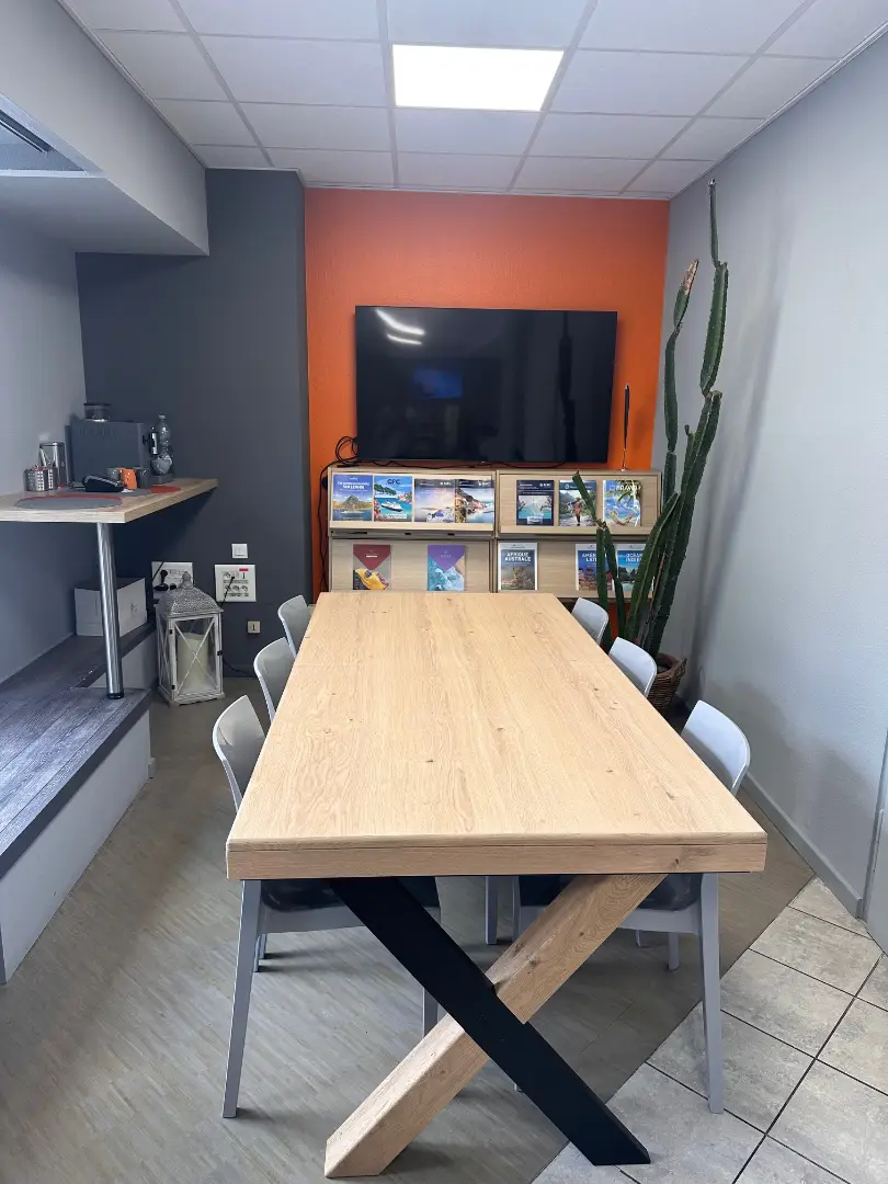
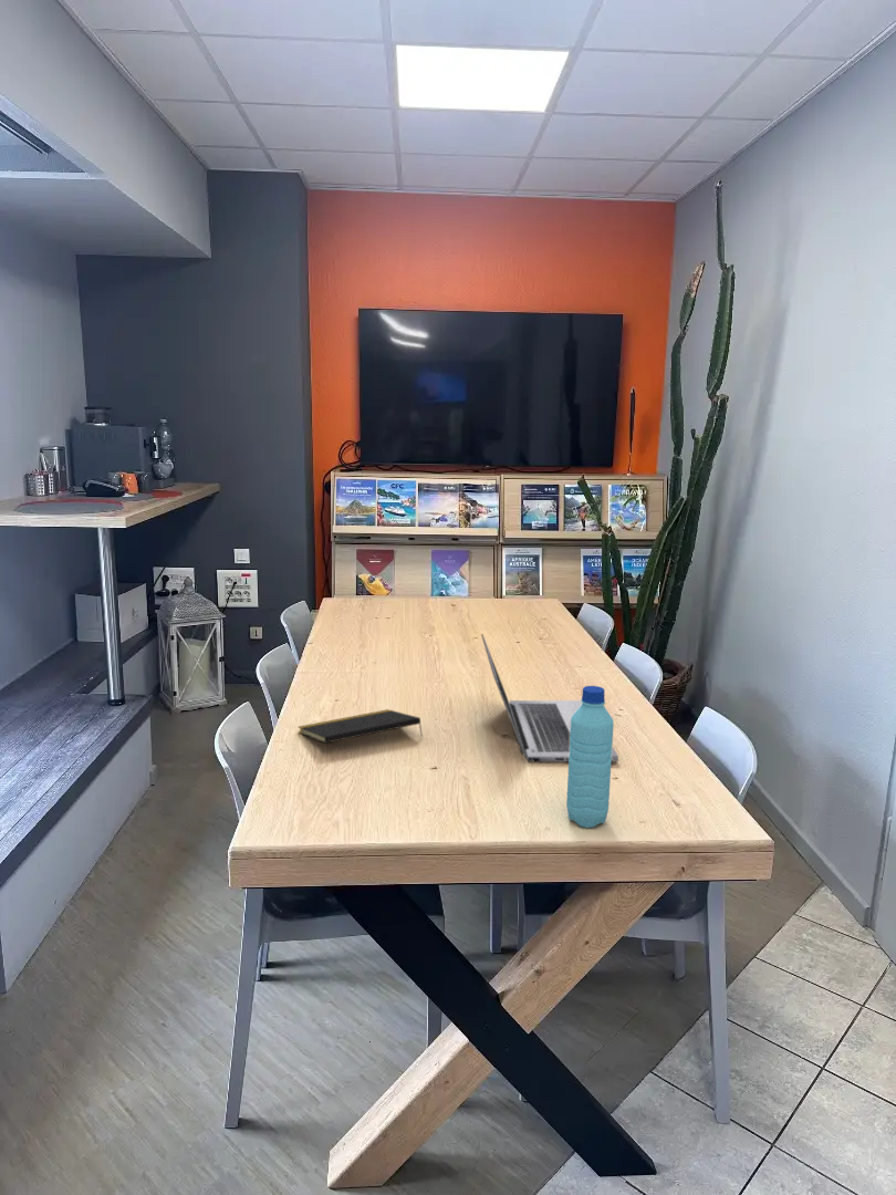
+ water bottle (590, 755)
+ notepad (358, 725)
+ laptop (543, 700)
